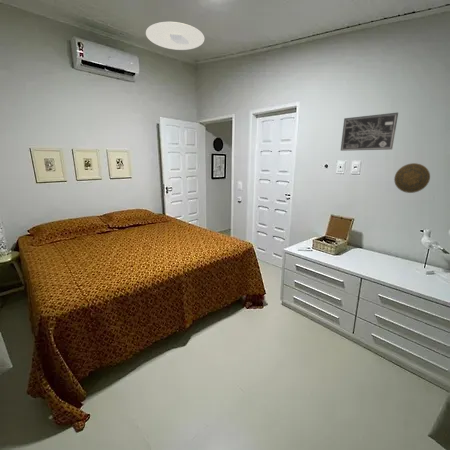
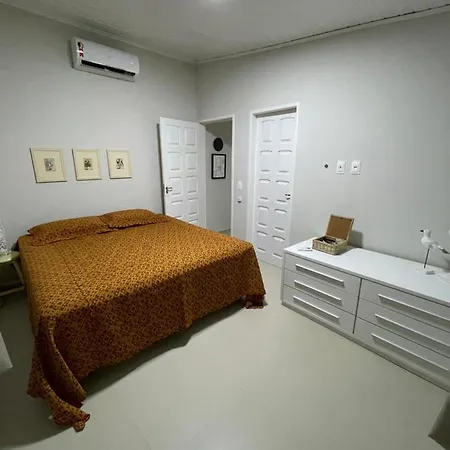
- ceiling light (175, 34)
- decorative plate (411, 178)
- wall art (367, 133)
